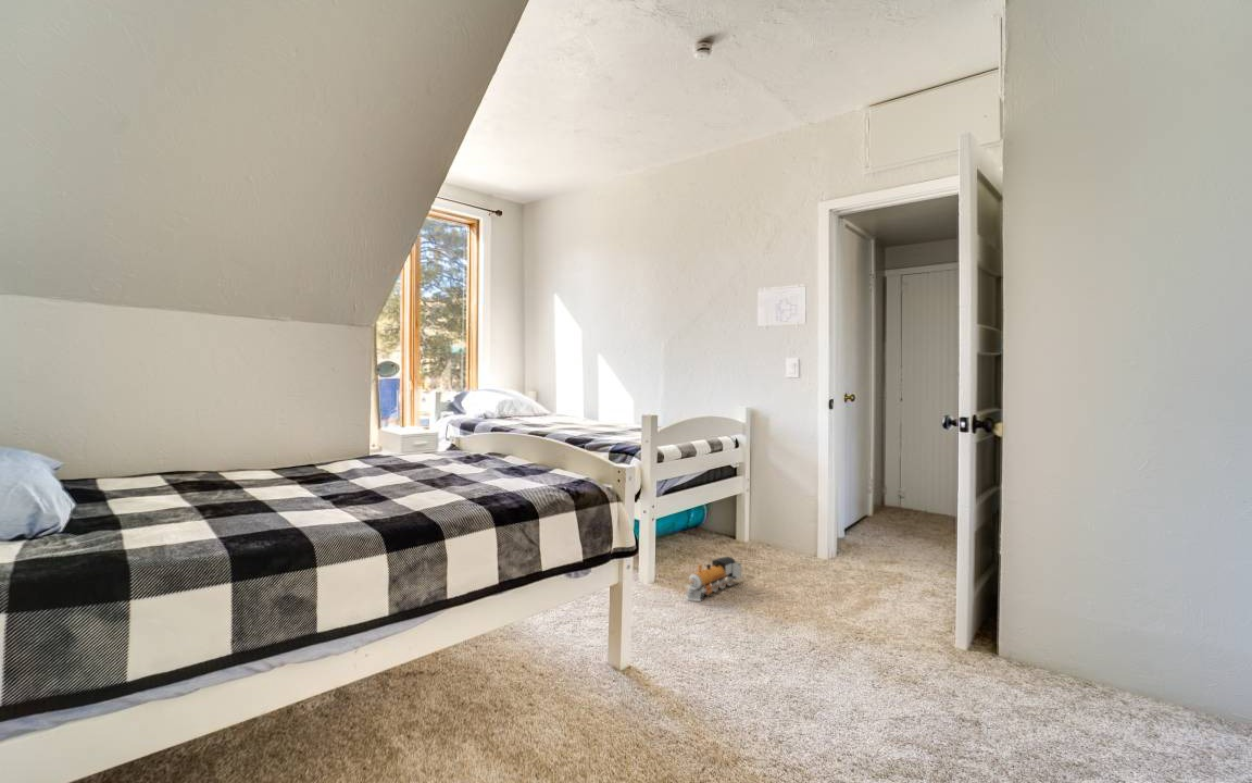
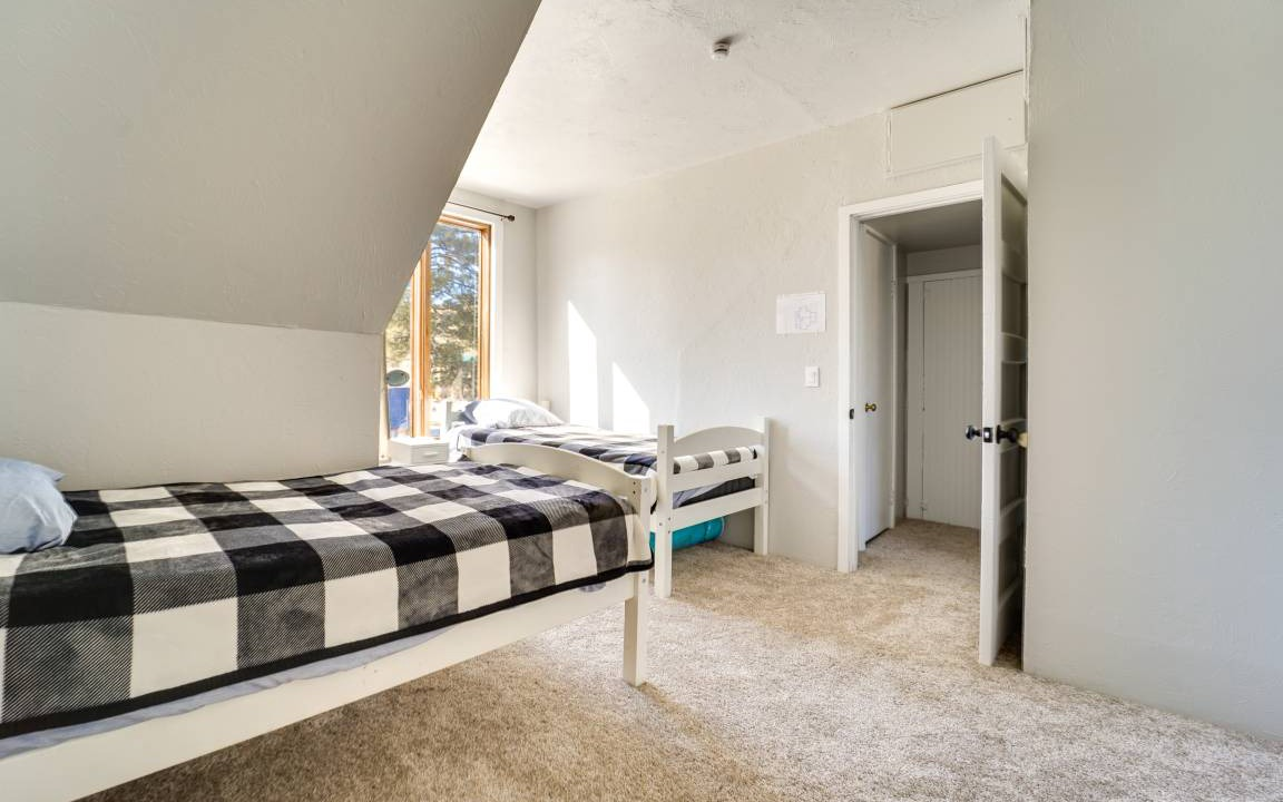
- toy train (712, 574)
